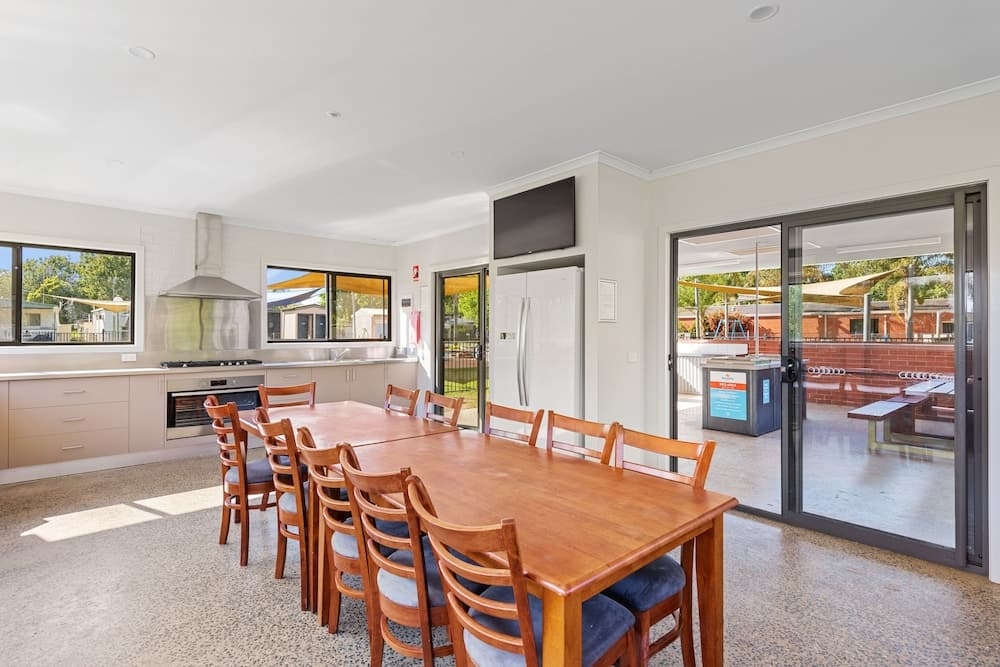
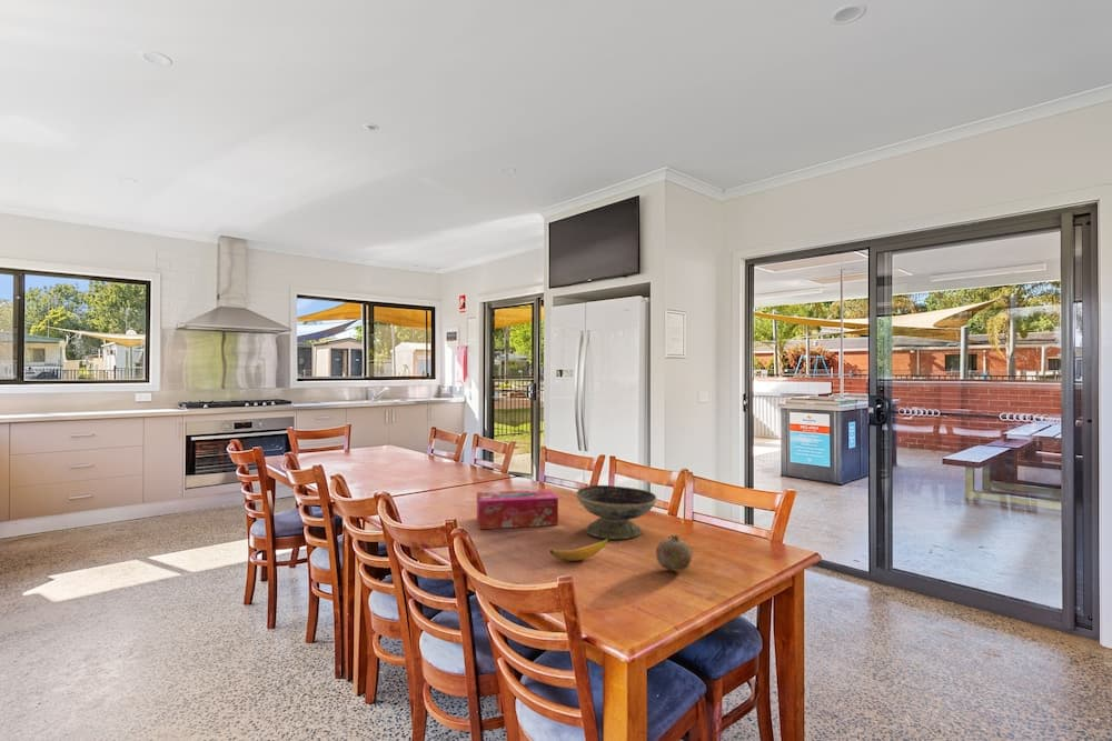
+ decorative bowl (616, 511)
+ fruit (674, 552)
+ tissue box (516, 508)
+ banana (579, 550)
